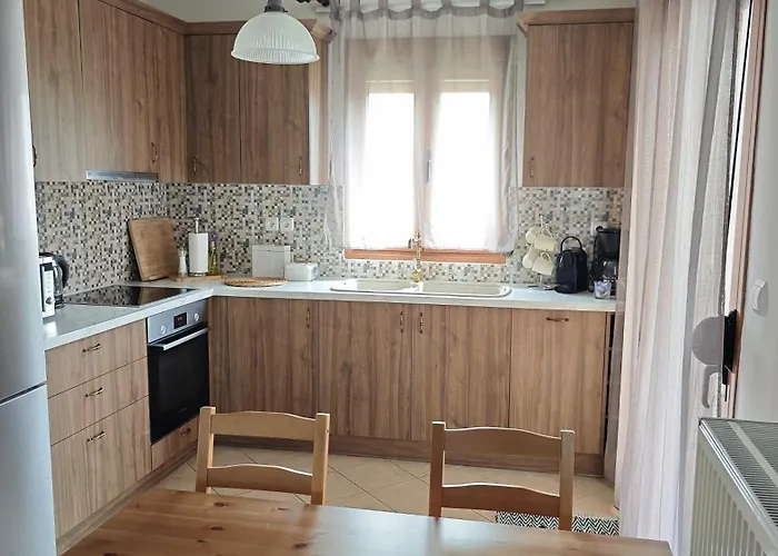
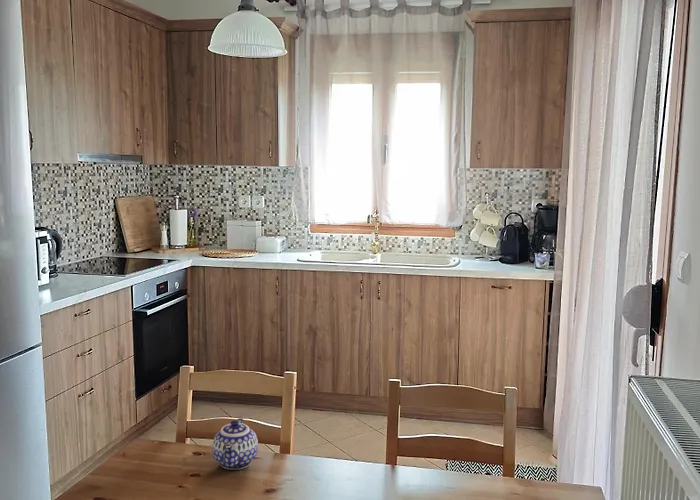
+ teapot (235, 442)
